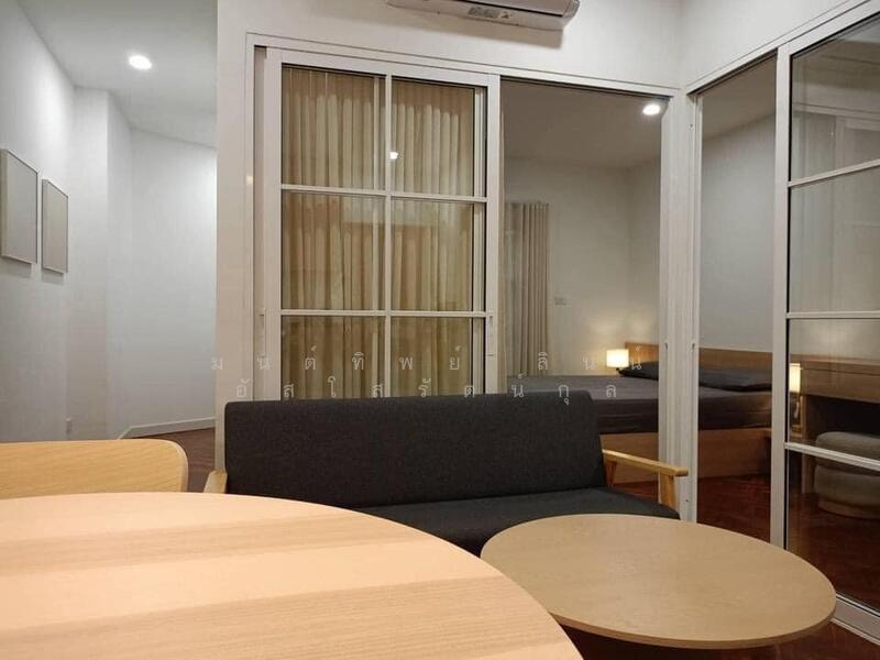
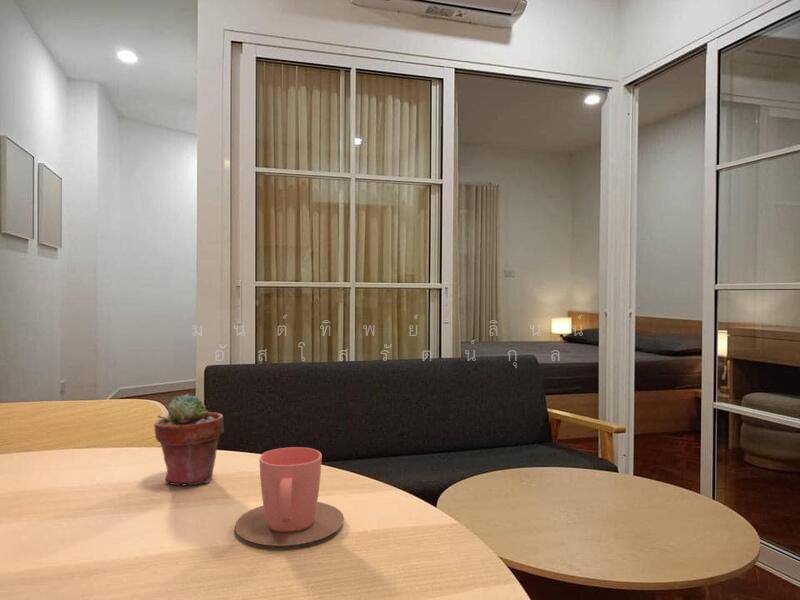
+ potted succulent (189, 436)
+ cup (290, 490)
